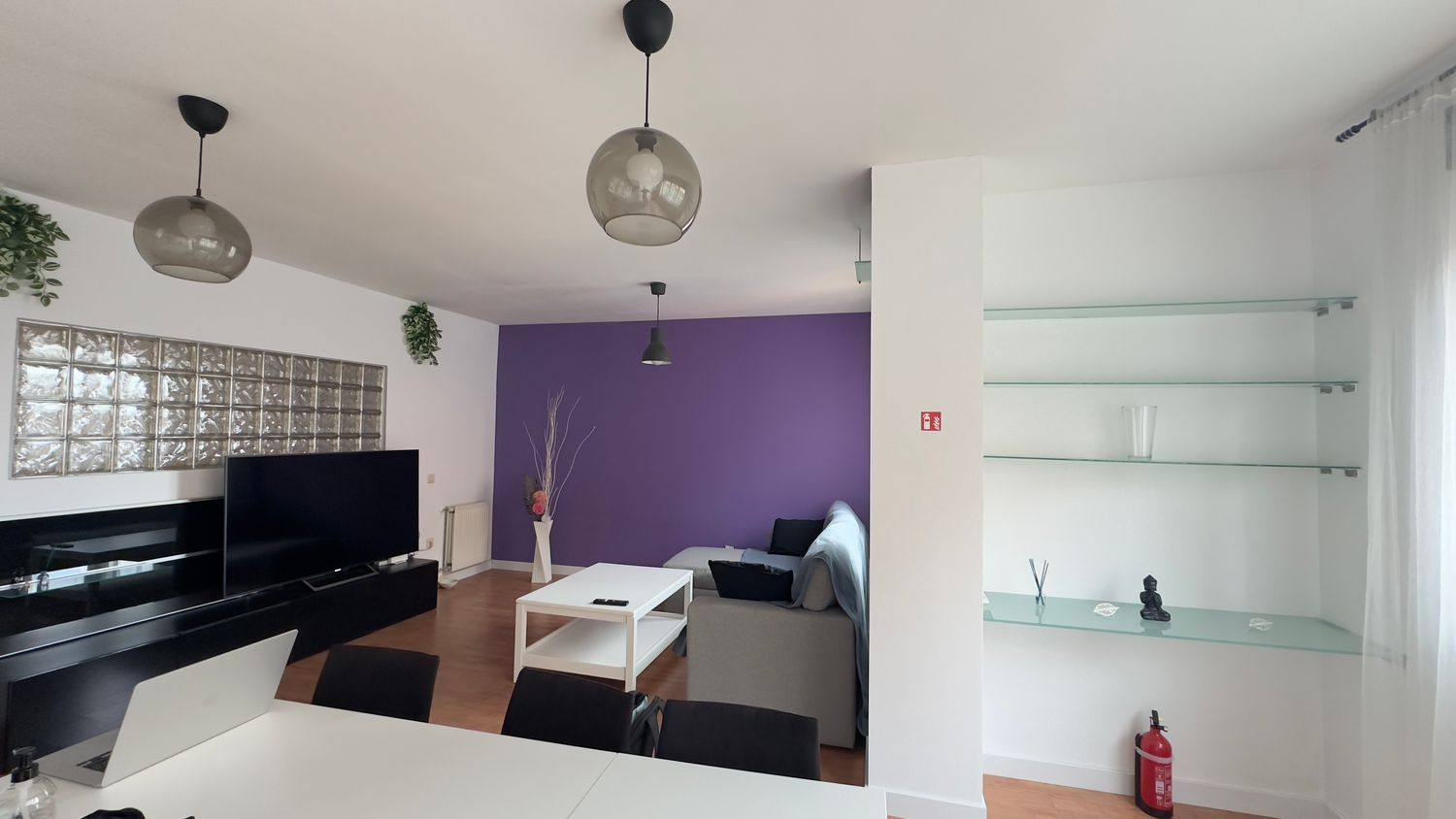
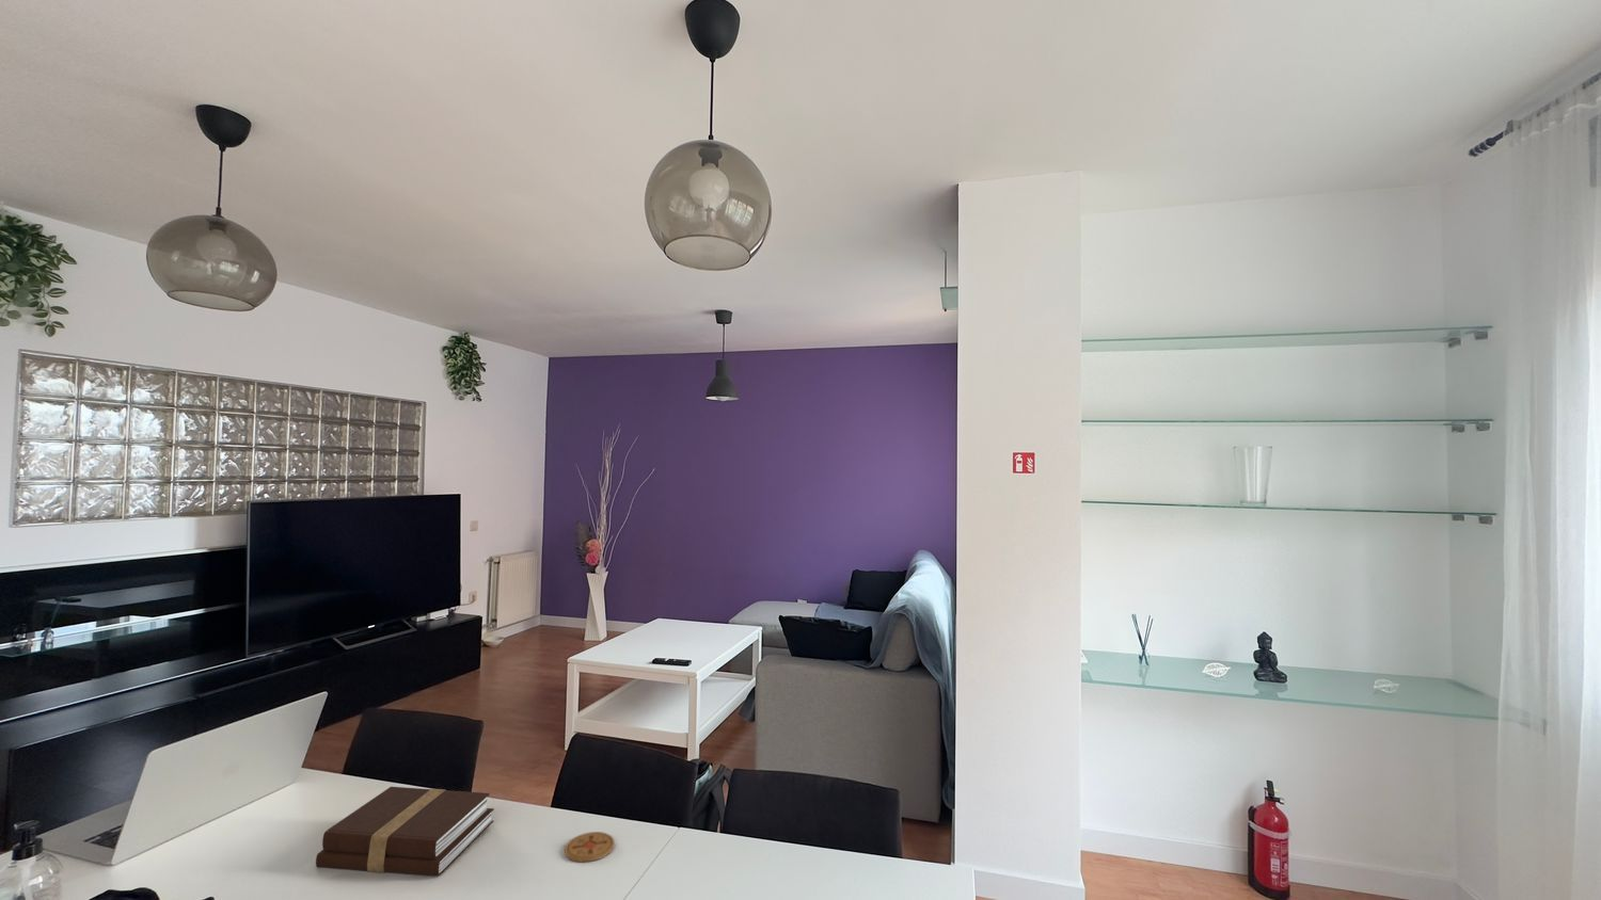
+ coaster (589, 846)
+ book (410, 827)
